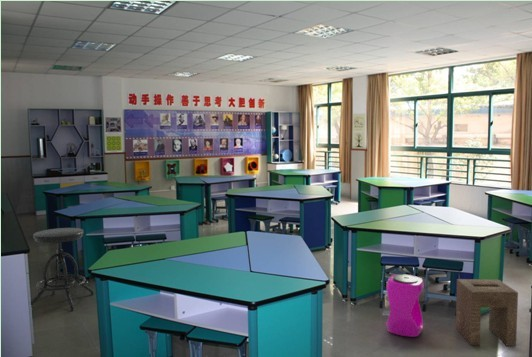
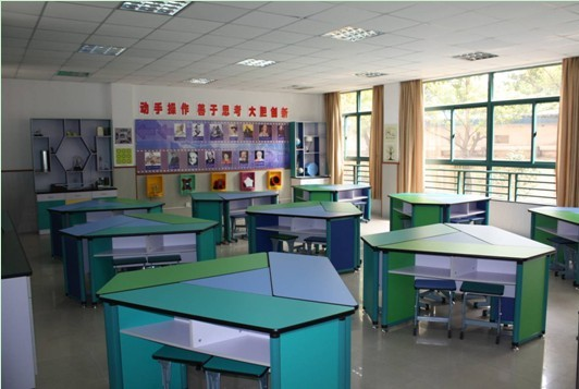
- stool (404, 304)
- stool (60, 264)
- stool (489, 311)
